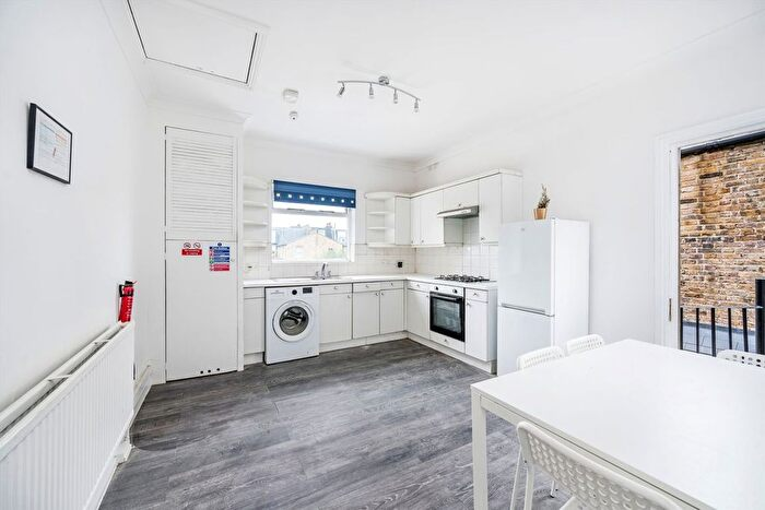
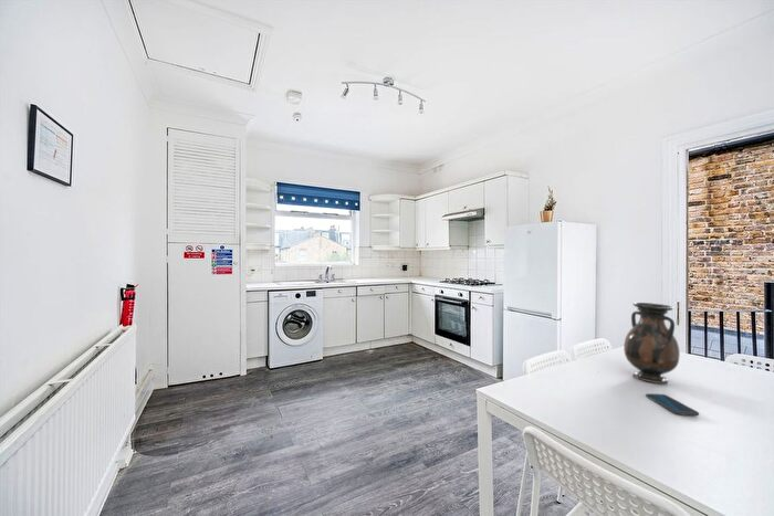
+ smartphone (670, 403)
+ vase (650, 340)
